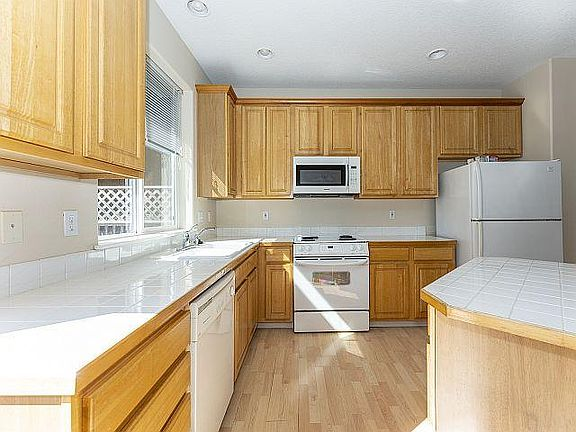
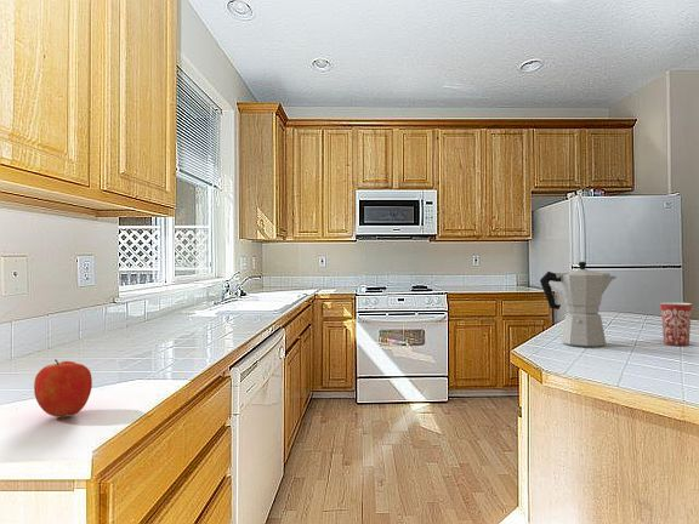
+ mug (676, 323)
+ apple (63, 386)
+ moka pot (578, 302)
